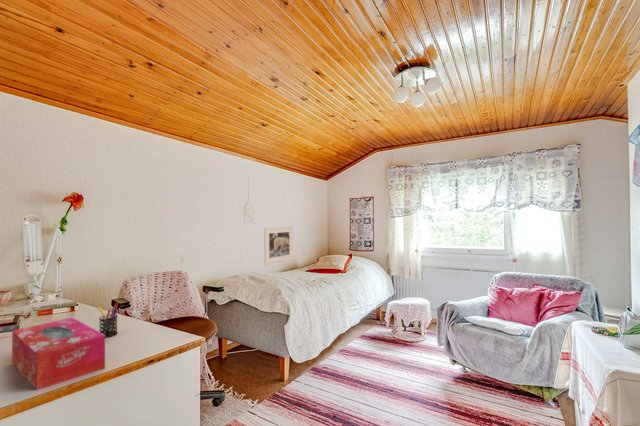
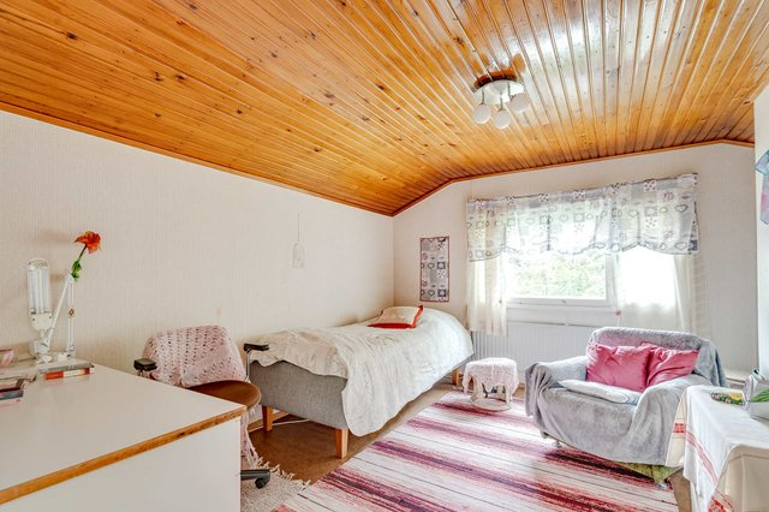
- pen holder (110, 318)
- tissue box (57, 348)
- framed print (279, 244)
